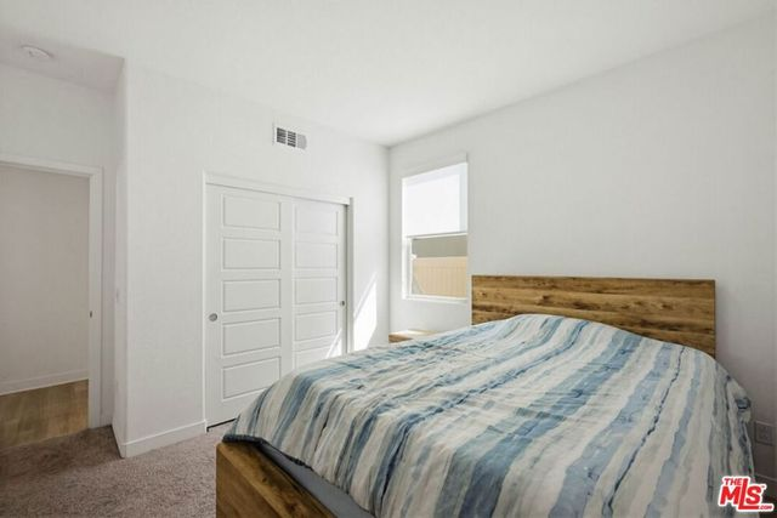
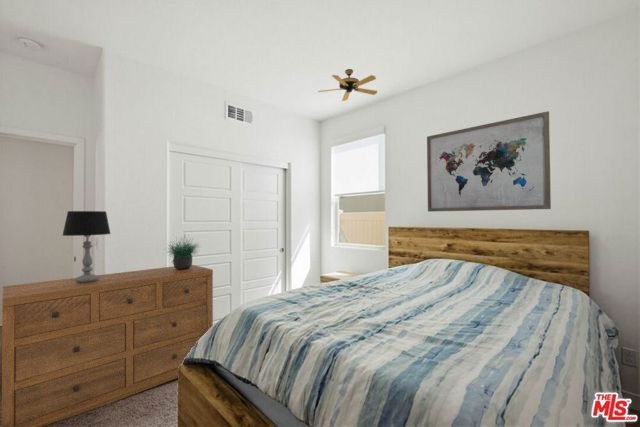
+ ceiling fan (347, 87)
+ table lamp (87, 246)
+ dresser (121, 331)
+ potted plant (182, 248)
+ wall art (480, 168)
